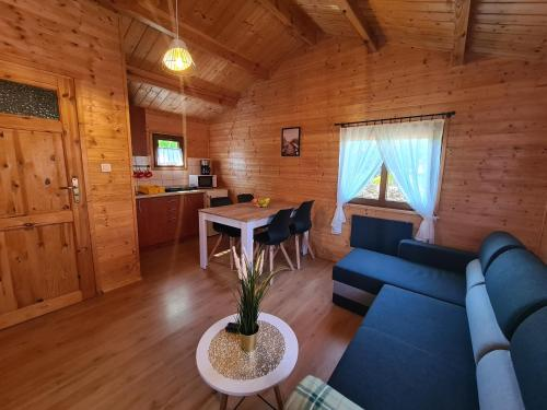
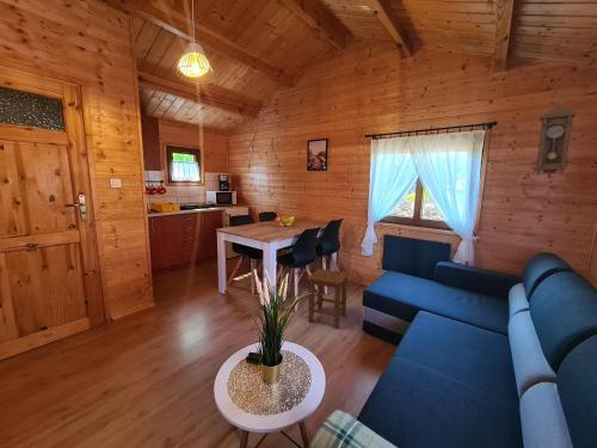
+ pendulum clock (553, 141)
+ stool (327, 299)
